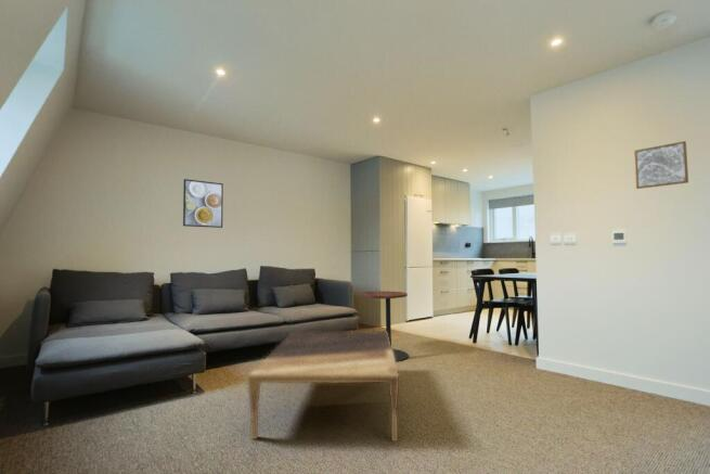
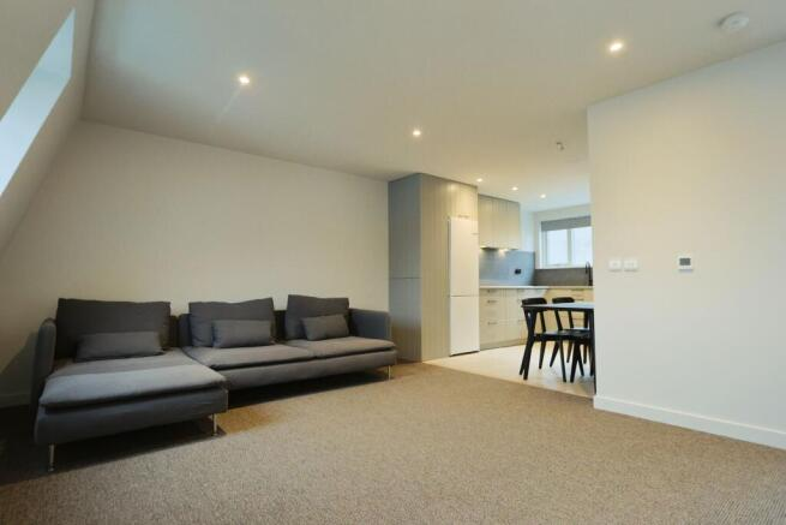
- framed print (203, 204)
- wall art (660, 166)
- side table (386, 324)
- coffee table (333, 374)
